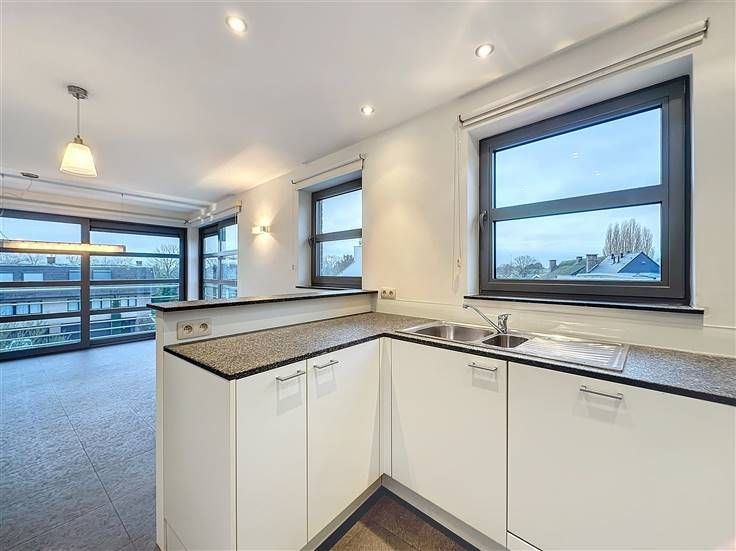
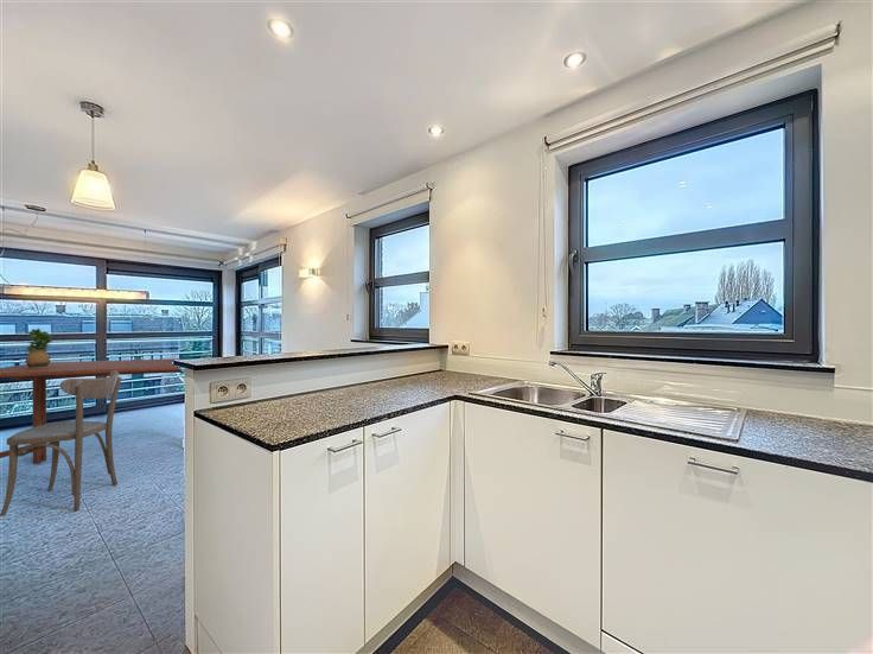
+ dining chair (69, 437)
+ dining table (126, 374)
+ potted plant (40, 347)
